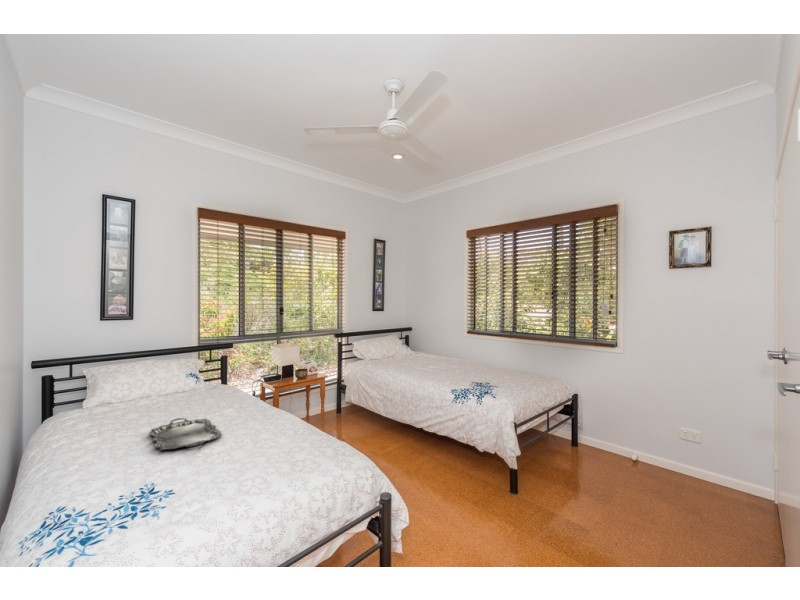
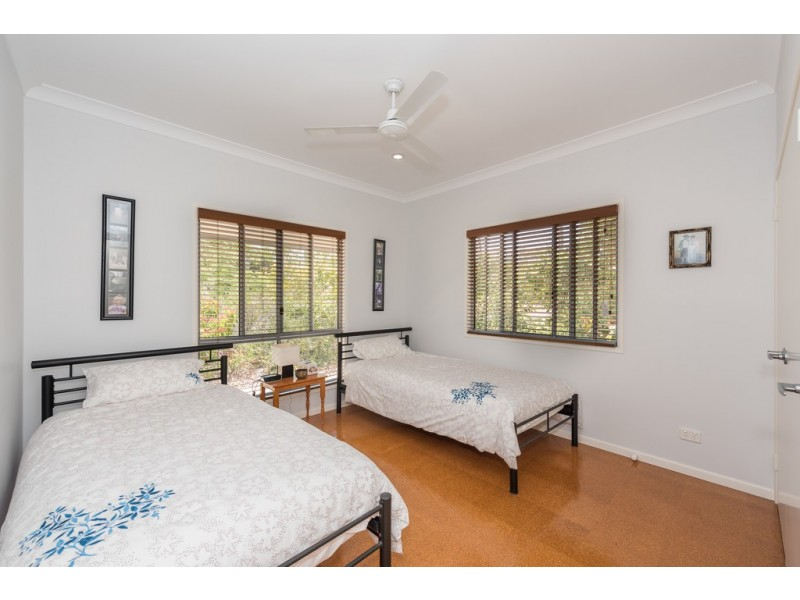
- serving tray (185, 432)
